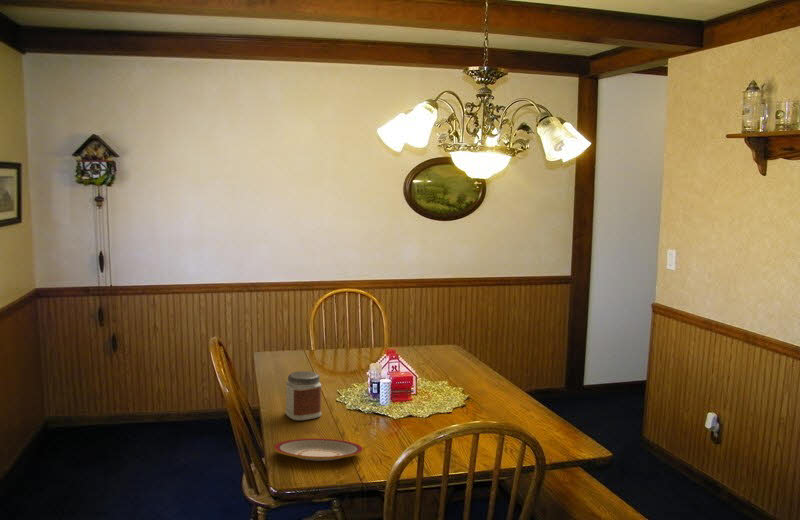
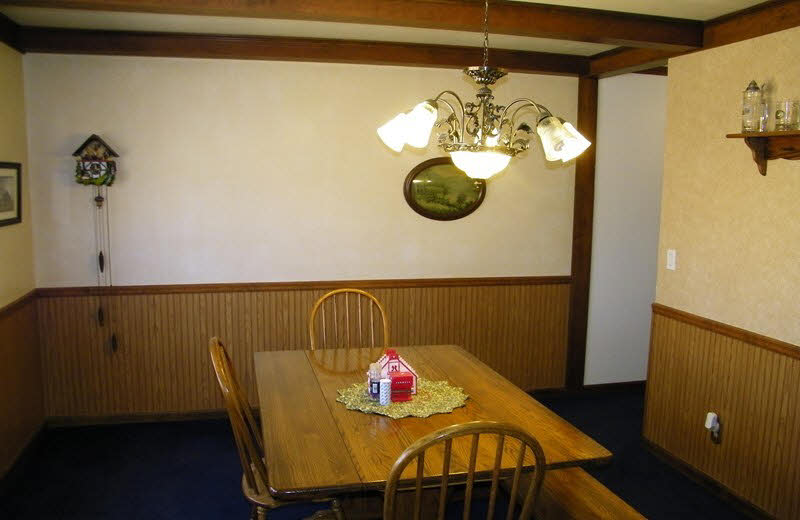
- jar (303, 394)
- plate (318, 451)
